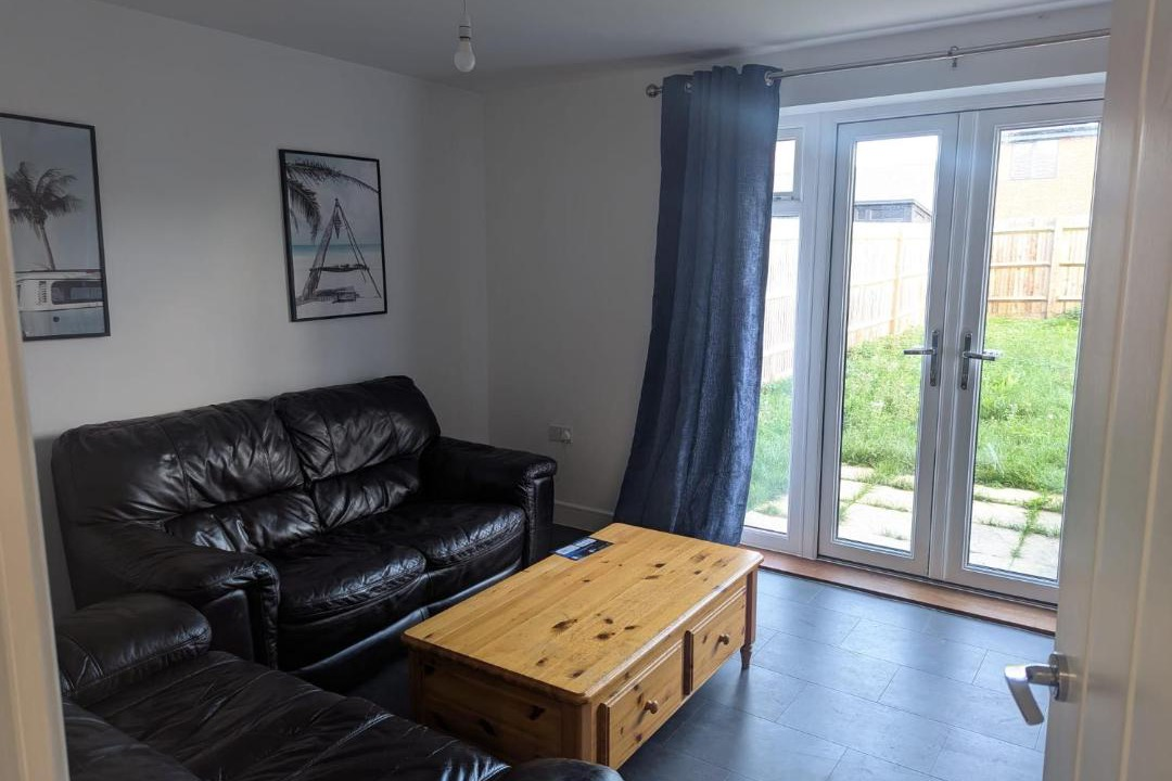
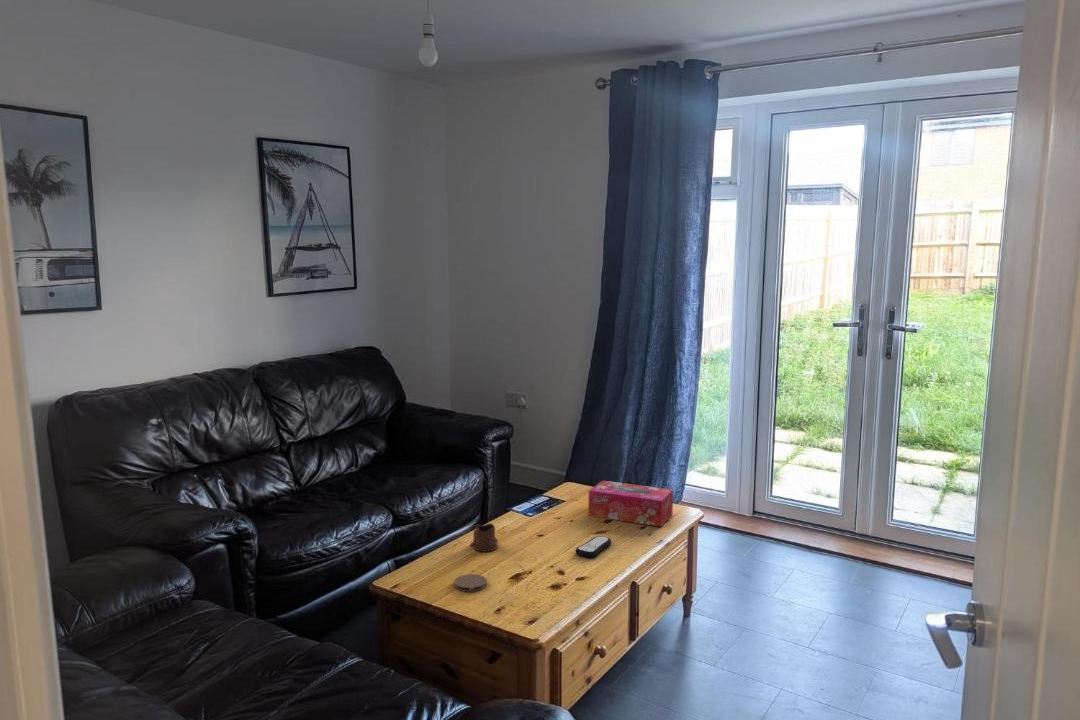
+ coaster (470, 582)
+ mug (482, 537)
+ tissue box (630, 502)
+ remote control (594, 546)
